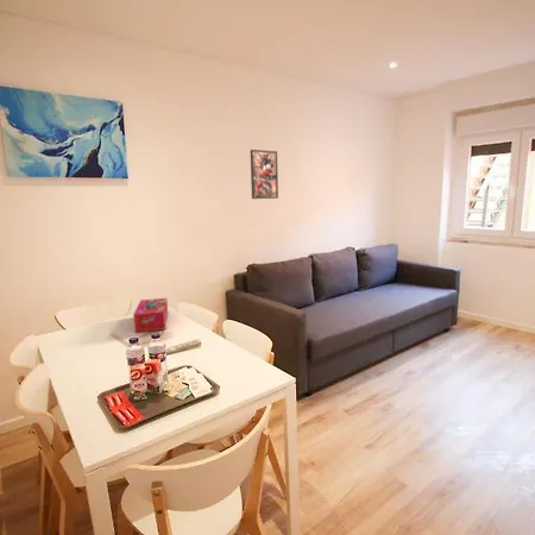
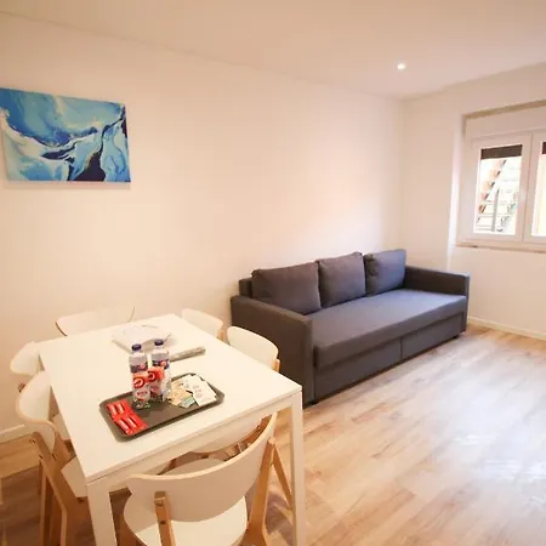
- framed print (264, 175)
- tissue box (151, 314)
